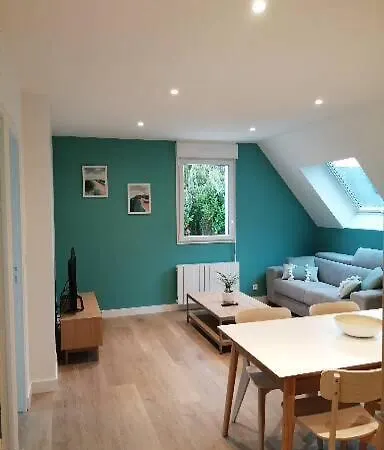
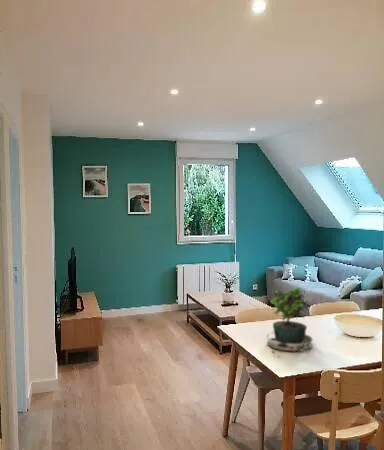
+ potted plant (289, 316)
